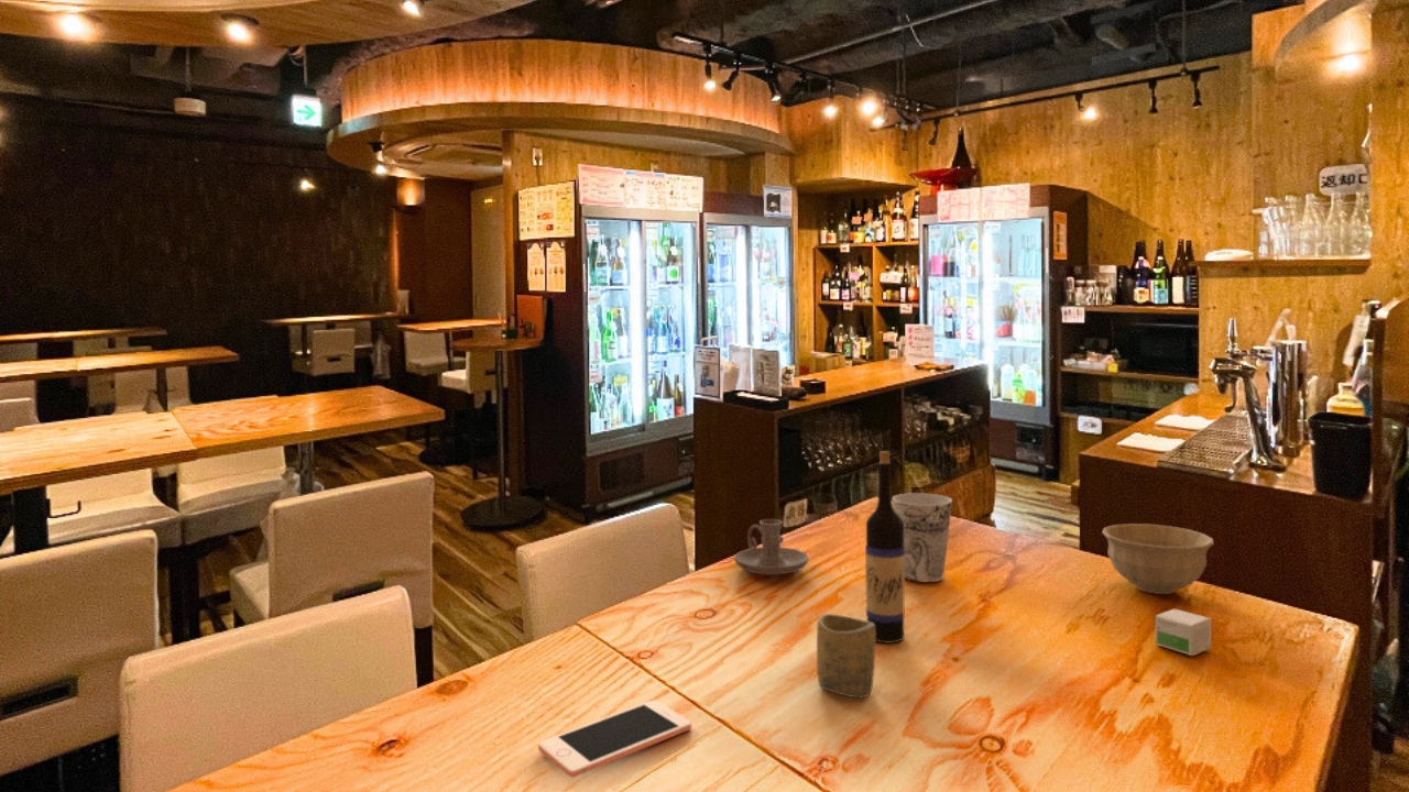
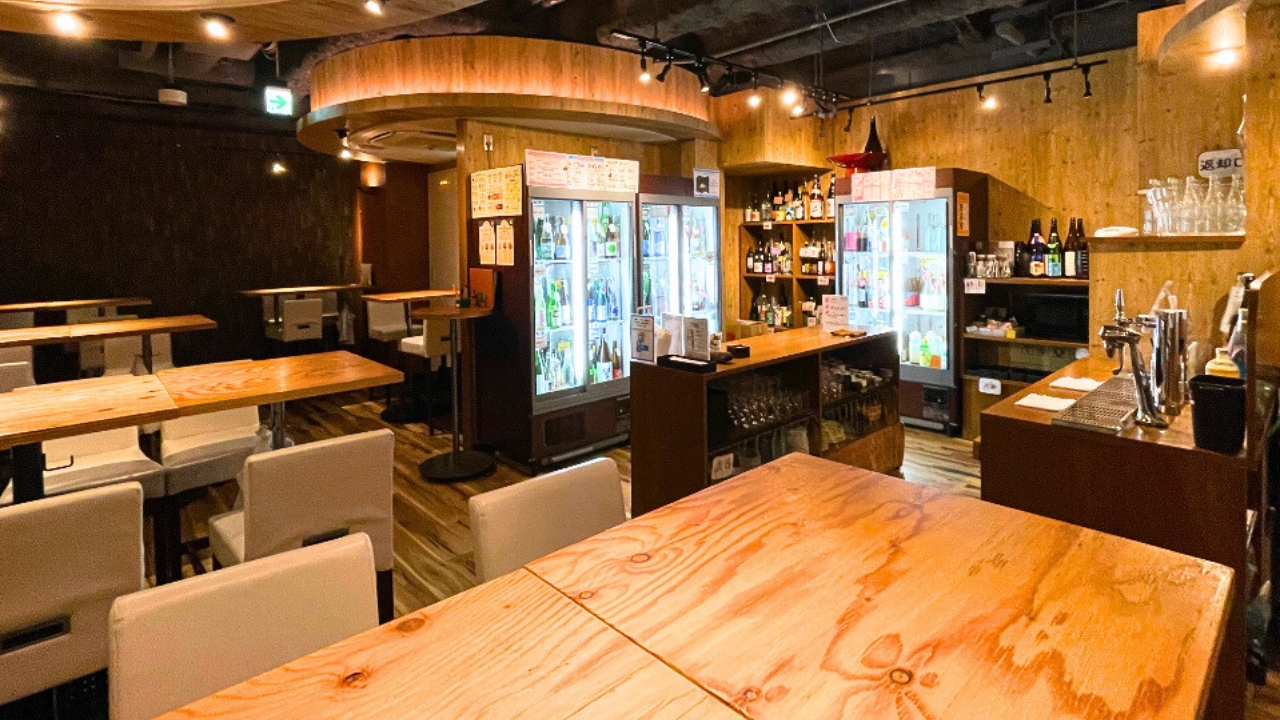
- candle holder (767, 543)
- cup (921, 537)
- cup (845, 654)
- small box (1182, 631)
- bowl (1156, 561)
- cell phone (616, 735)
- wine bottle (885, 544)
